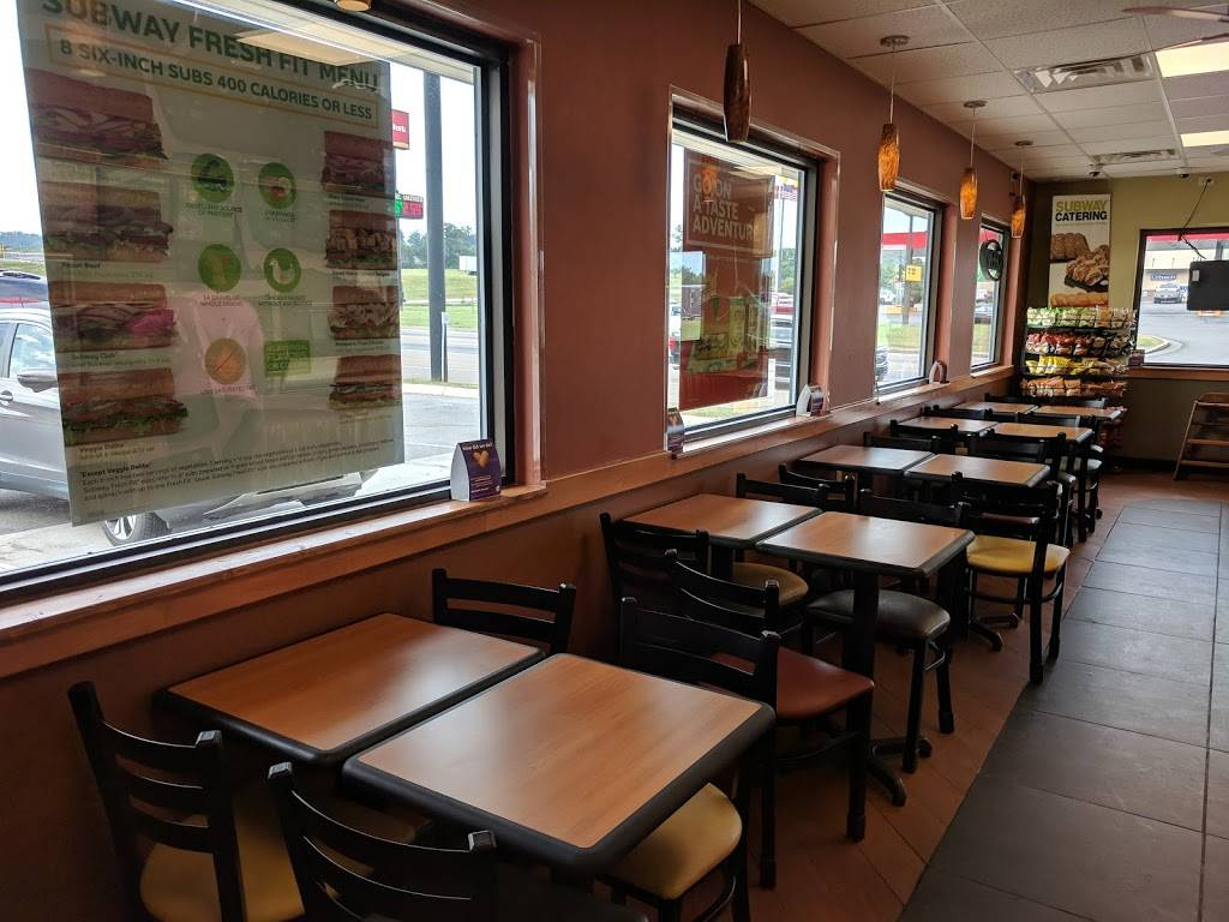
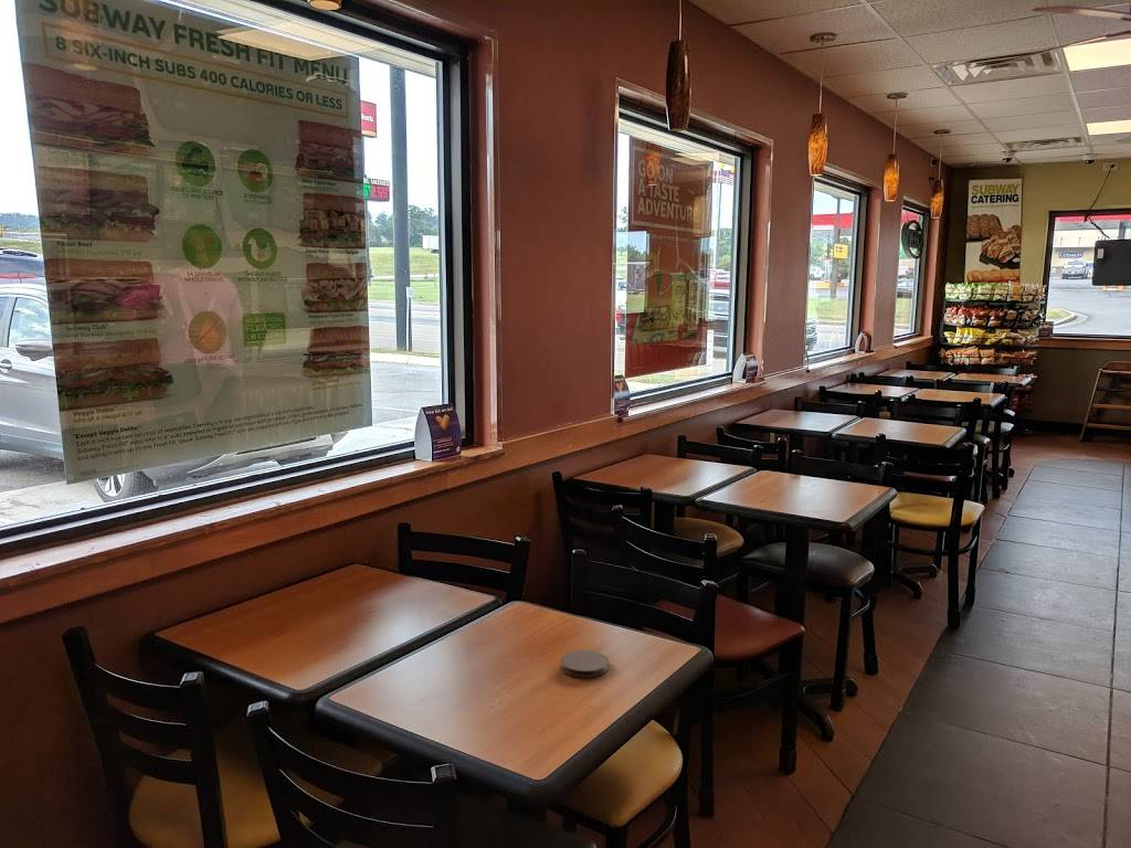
+ coaster (584, 662)
